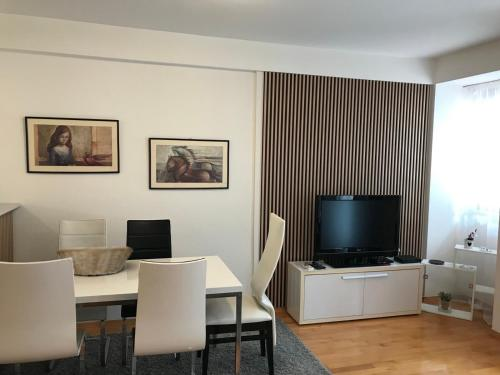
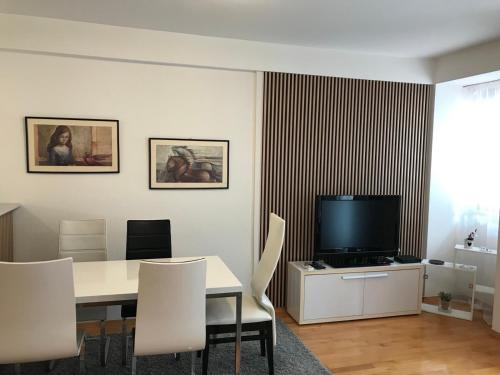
- fruit basket (95, 256)
